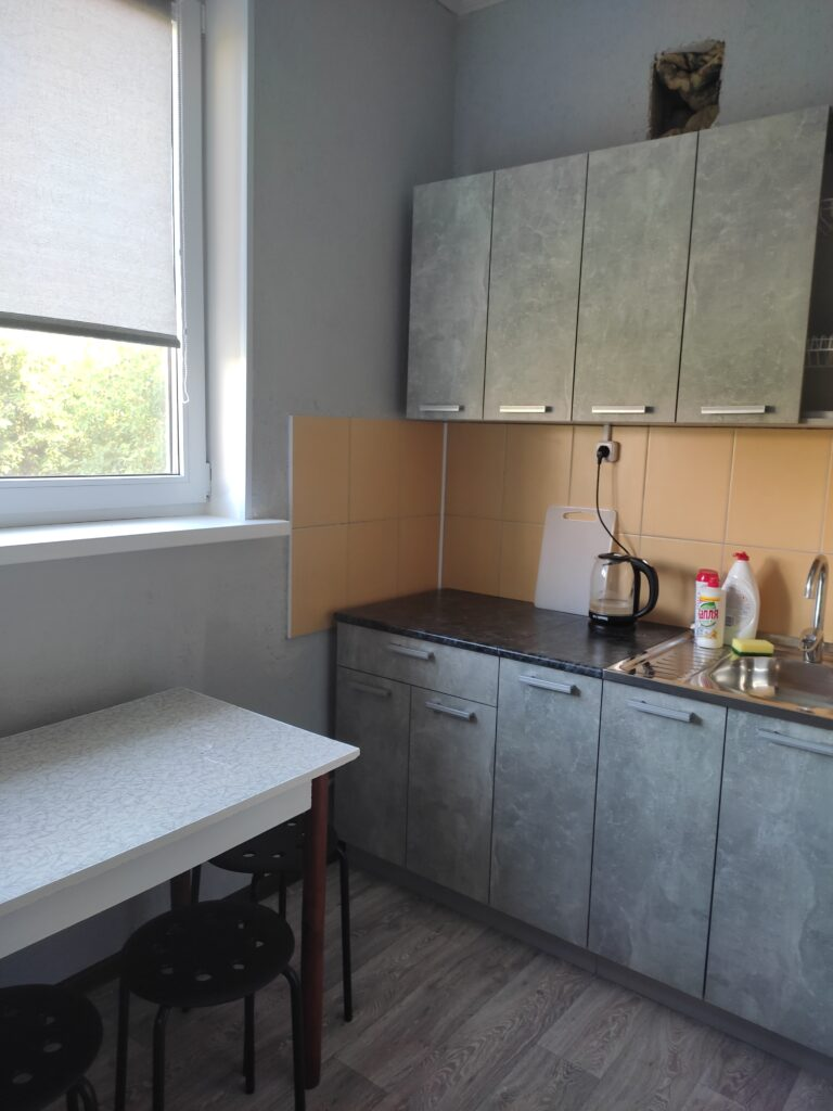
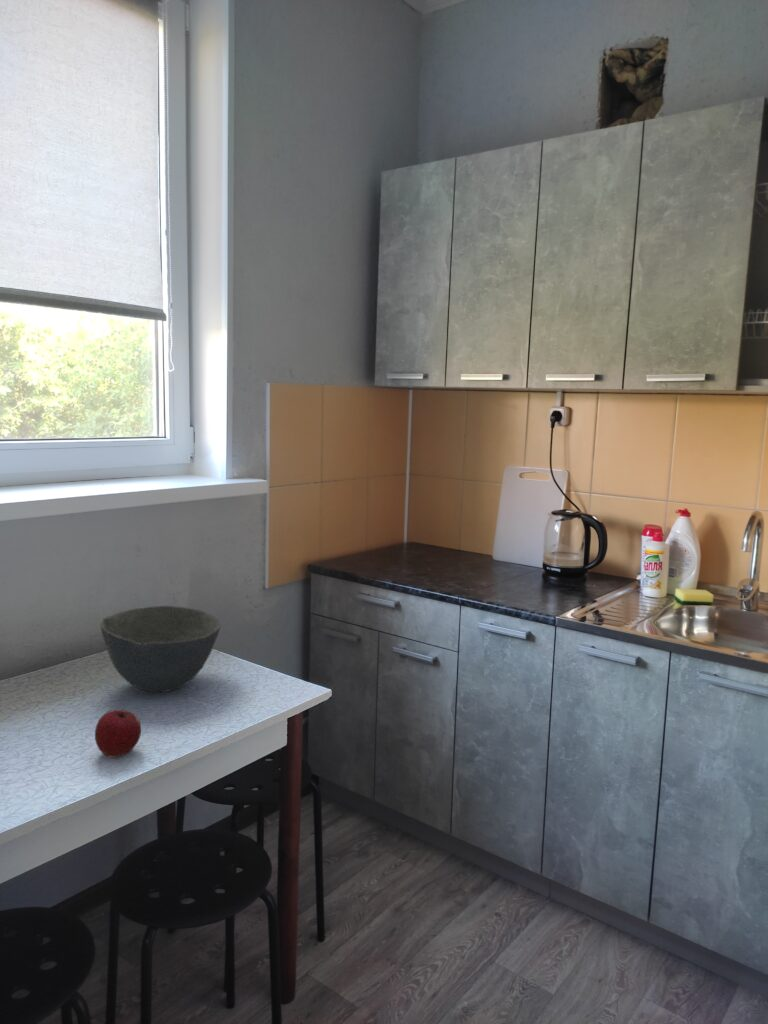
+ apple (118, 732)
+ bowl (163, 653)
